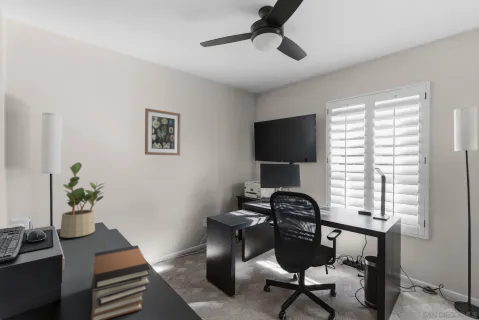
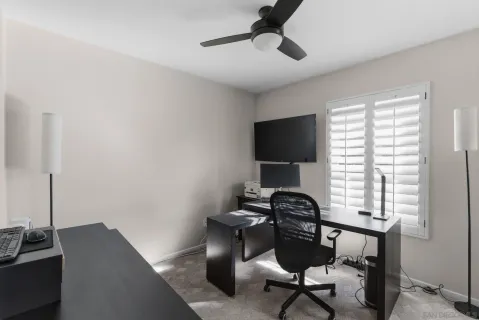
- wall art (163, 133)
- potted plant (83, 197)
- book stack (118, 277)
